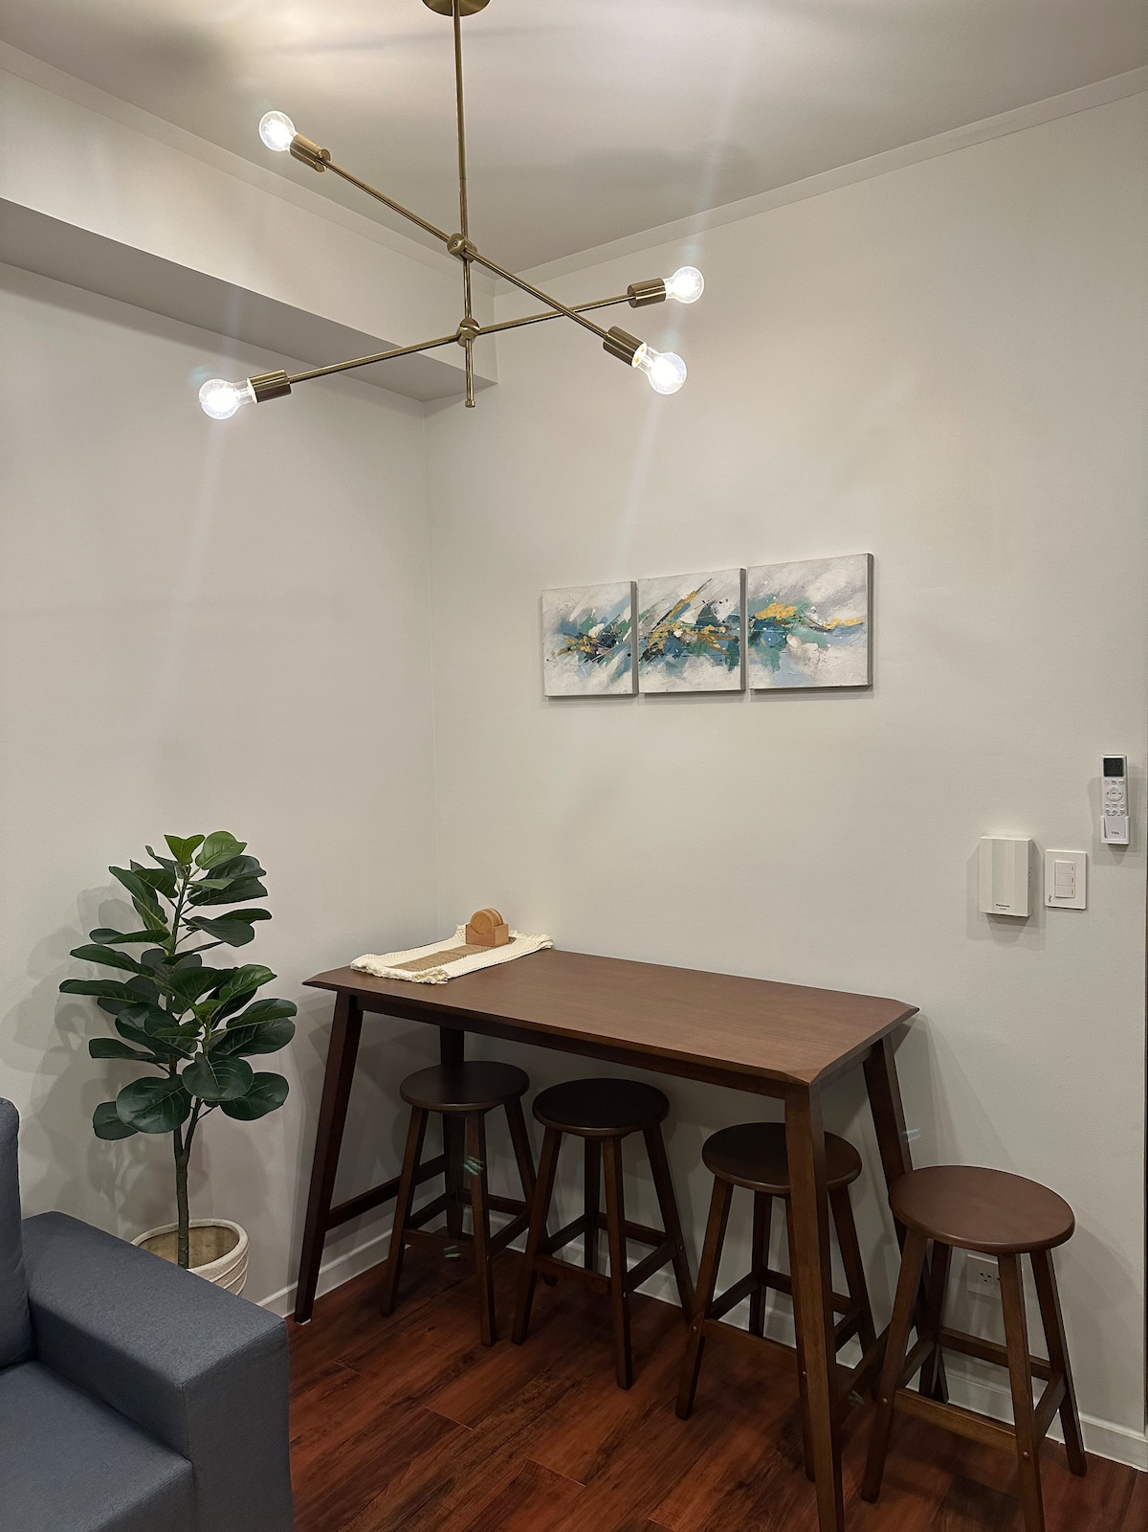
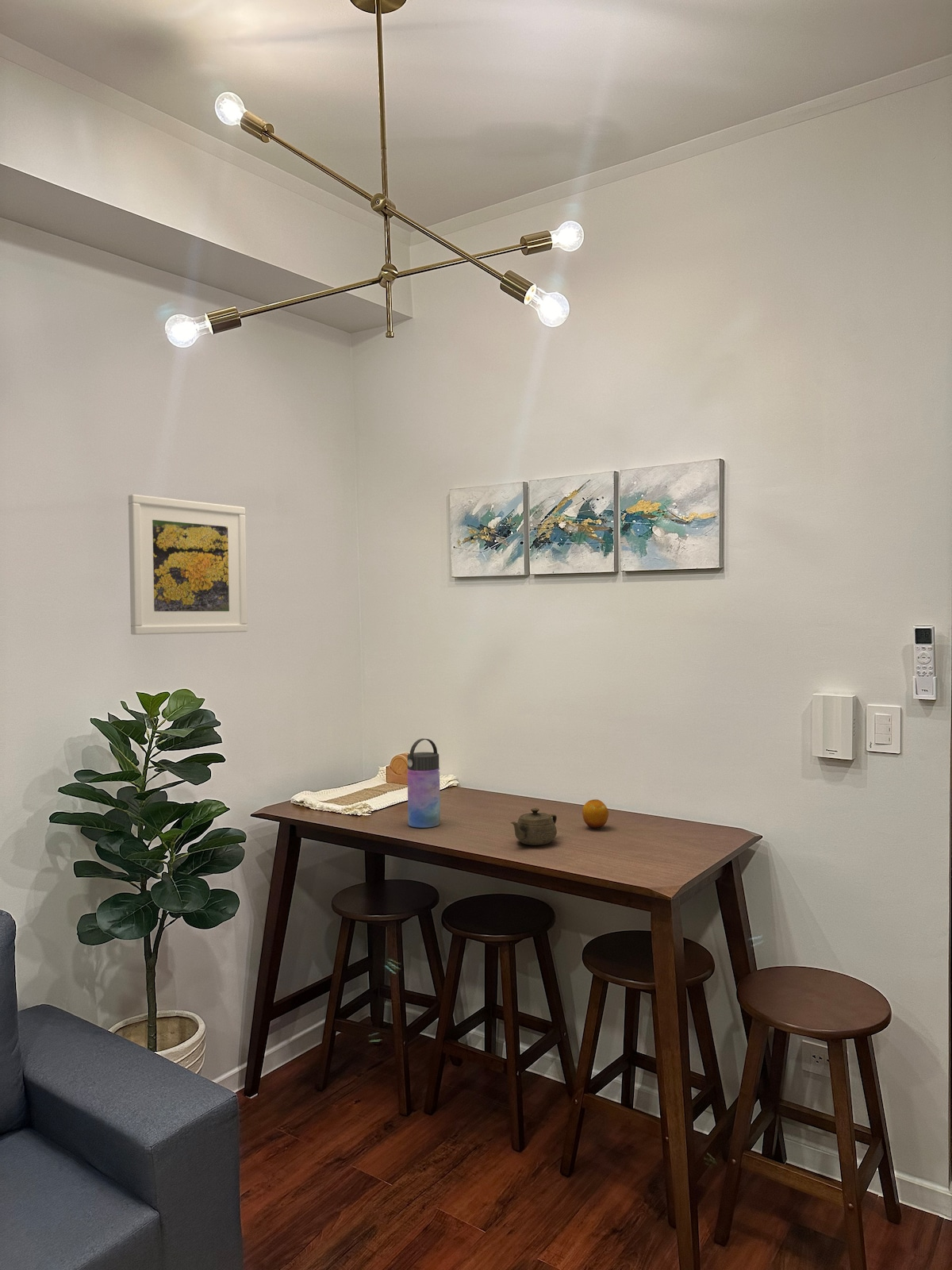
+ water bottle (423, 781)
+ teapot (534, 826)
+ fruit (595, 813)
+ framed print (191, 567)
